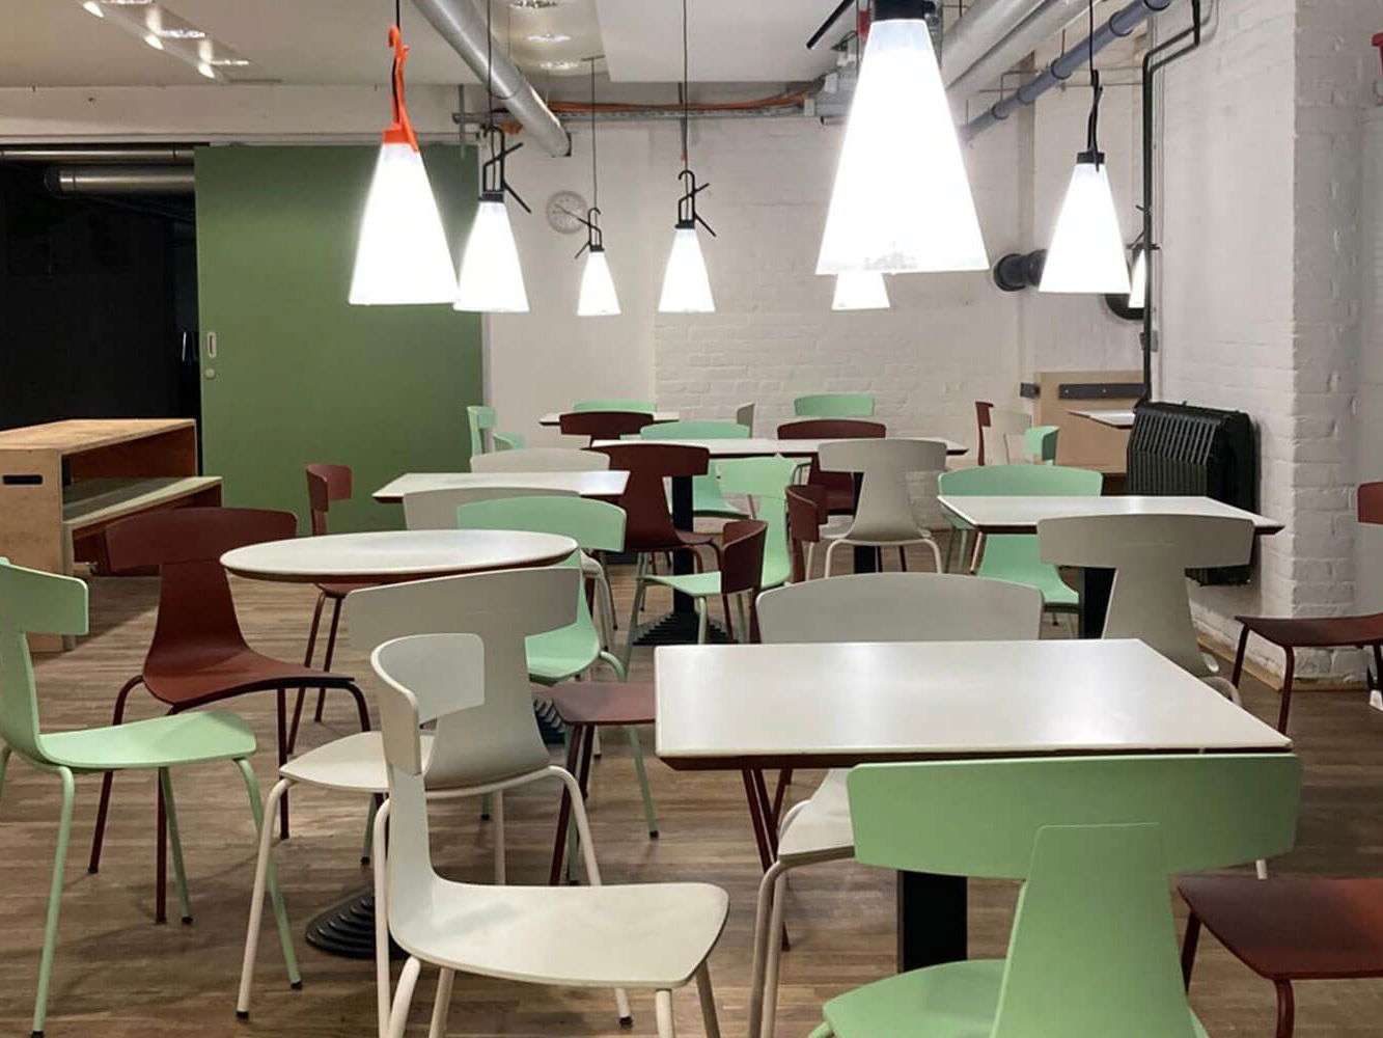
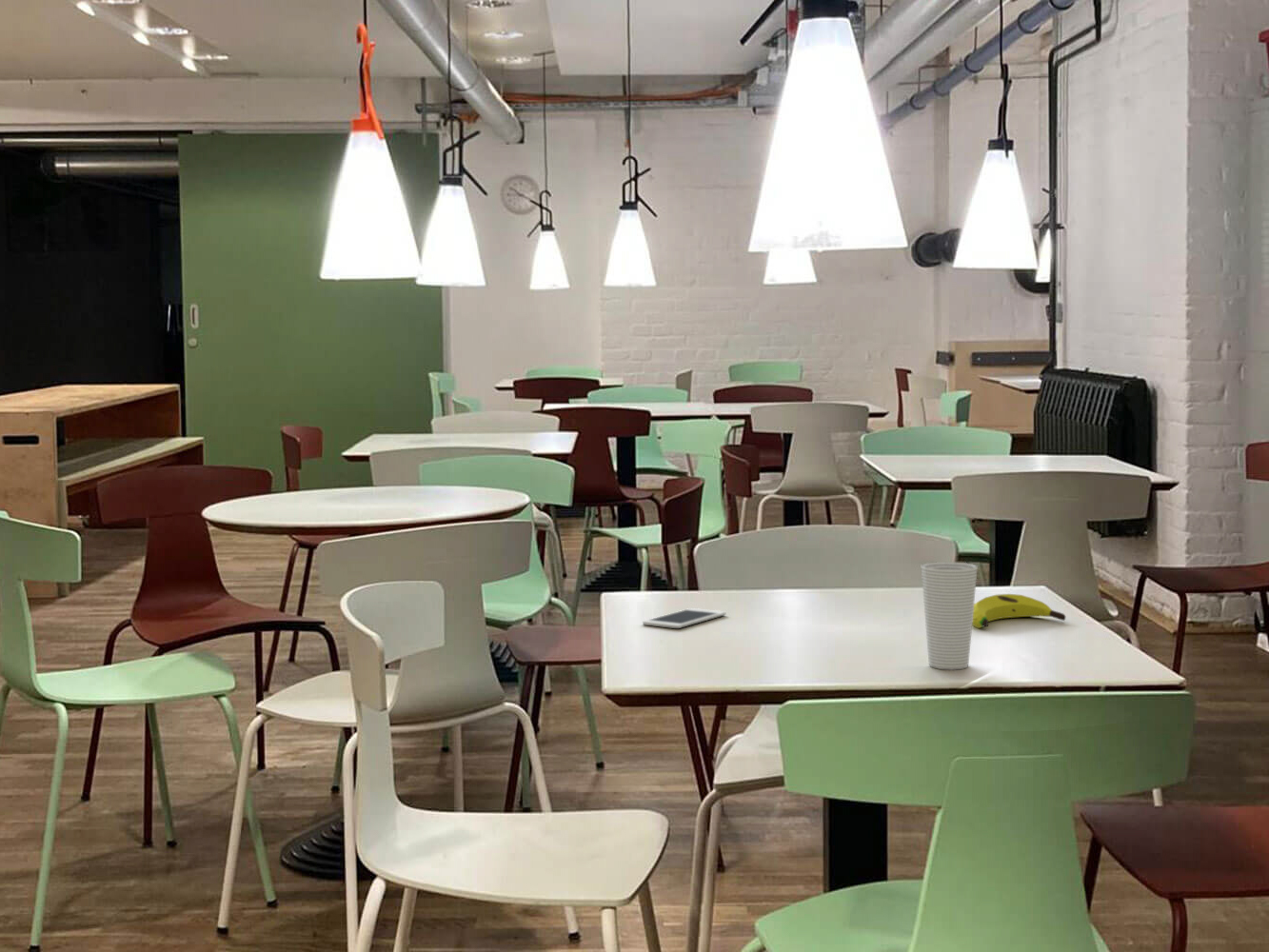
+ cup (948, 616)
+ banana (1013, 611)
+ cell phone (684, 618)
